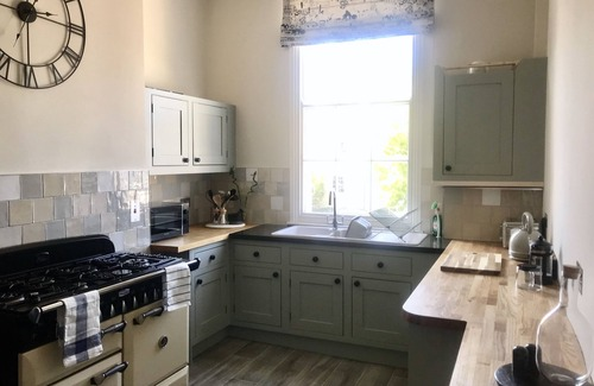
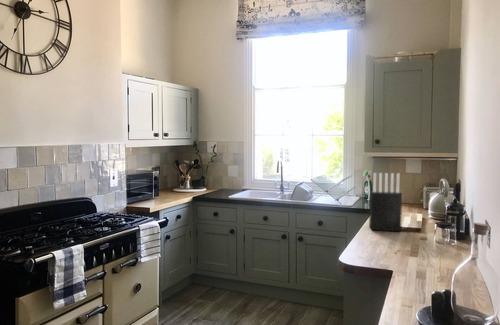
+ knife block (385, 200)
